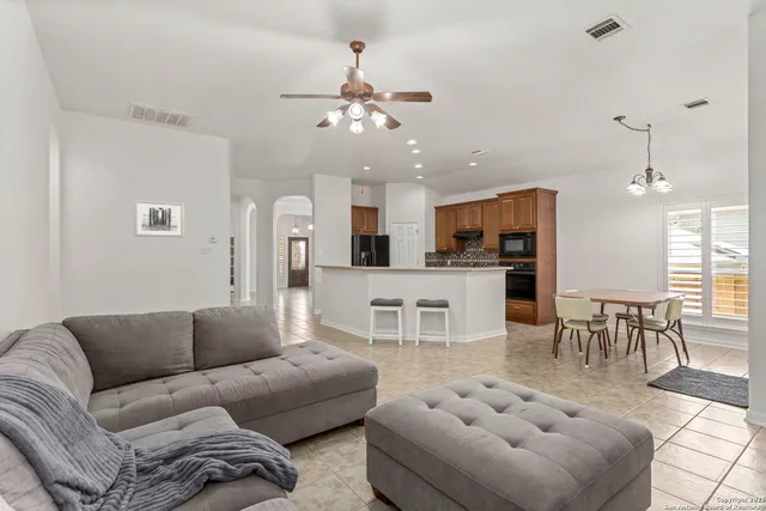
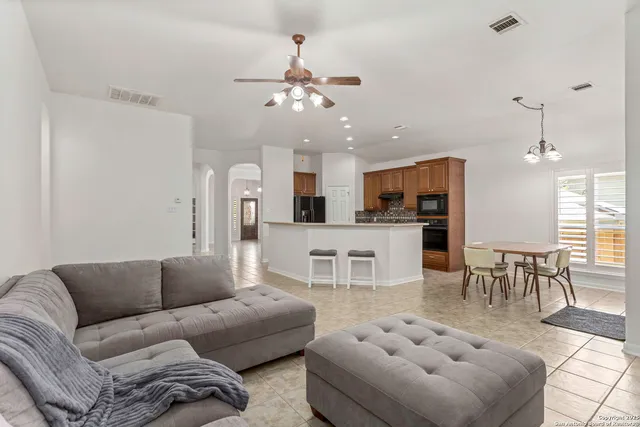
- wall art (159, 219)
